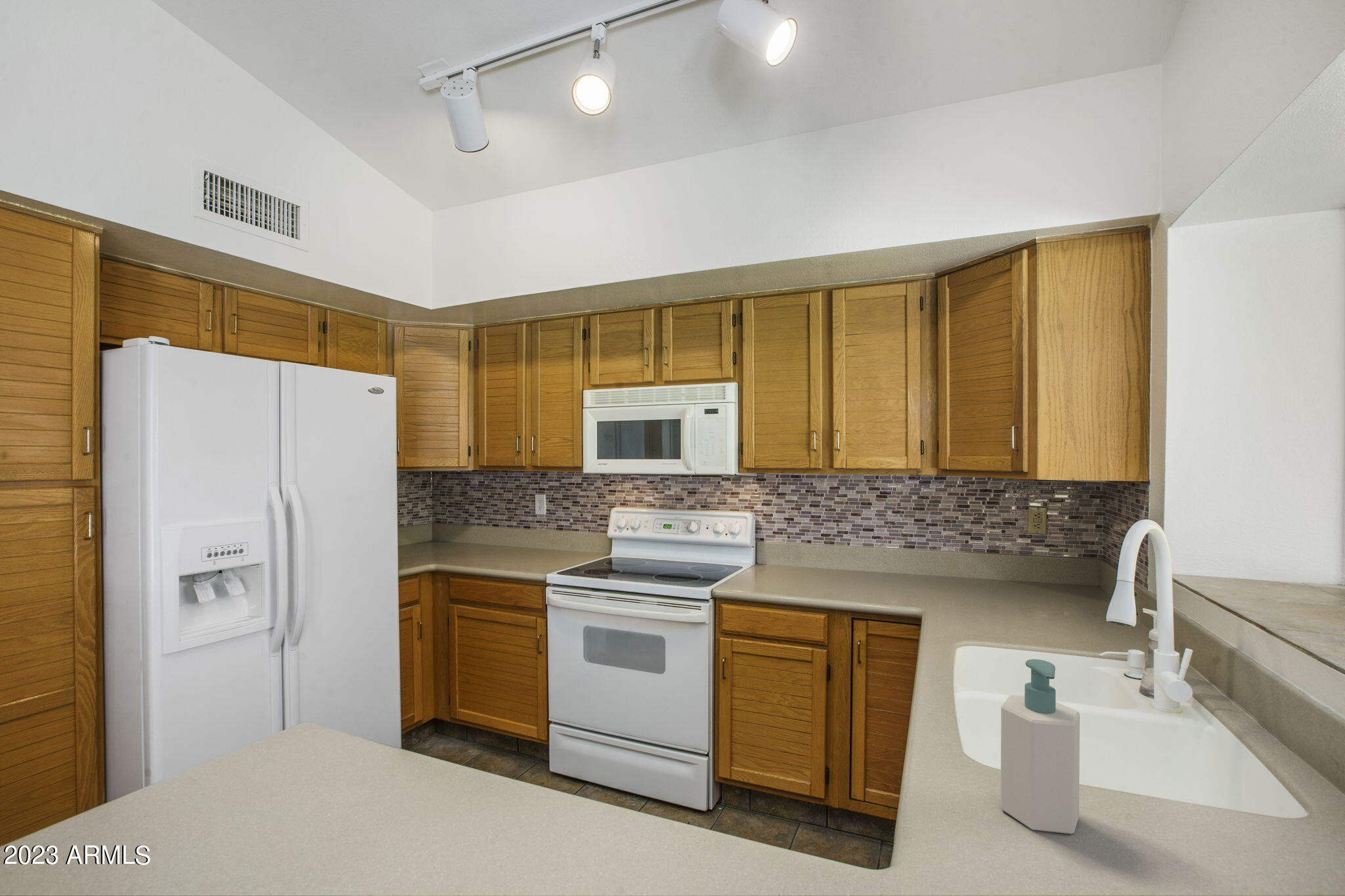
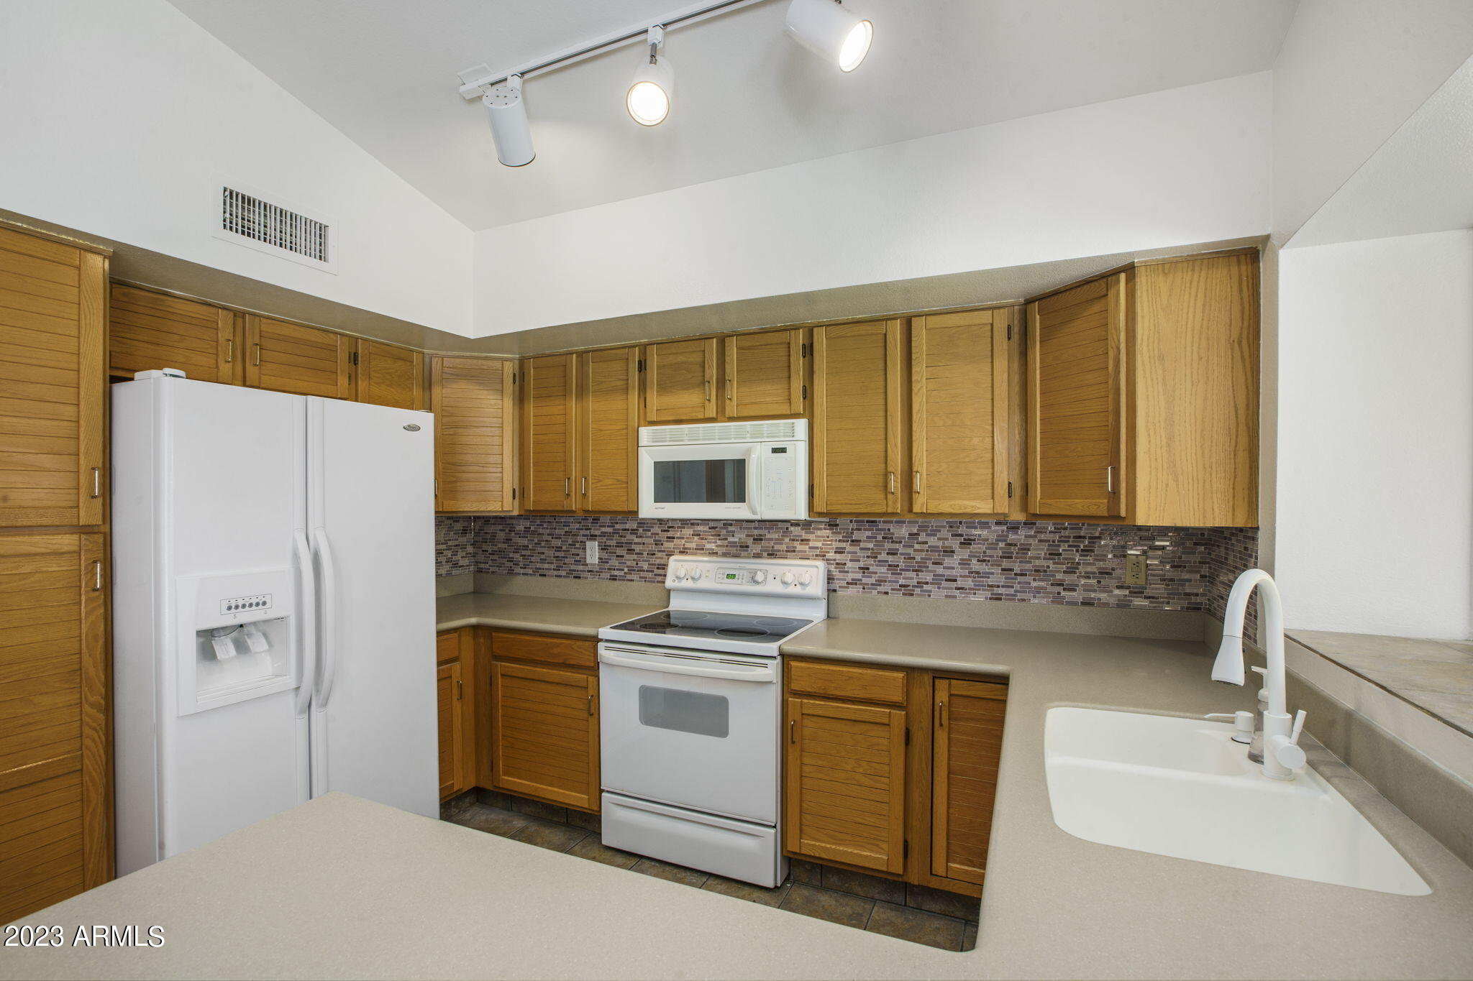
- soap bottle (1040, 738)
